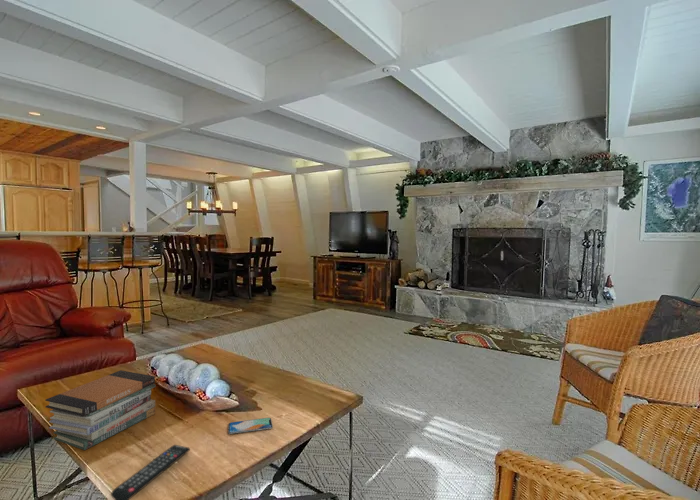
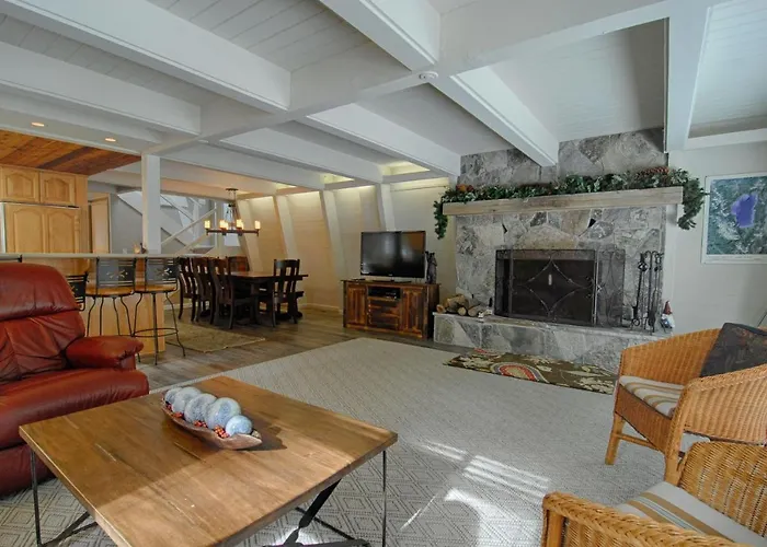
- book stack (105, 406)
- smartphone (250, 425)
- remote control (154, 470)
